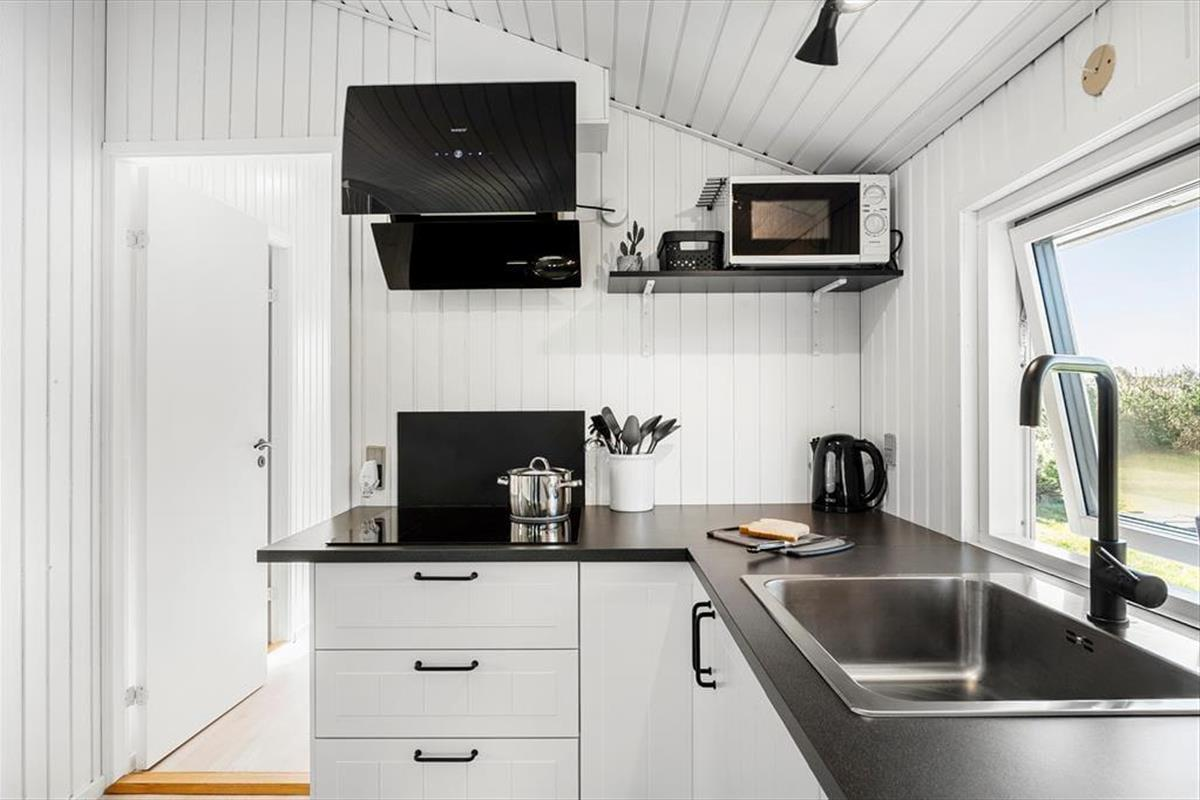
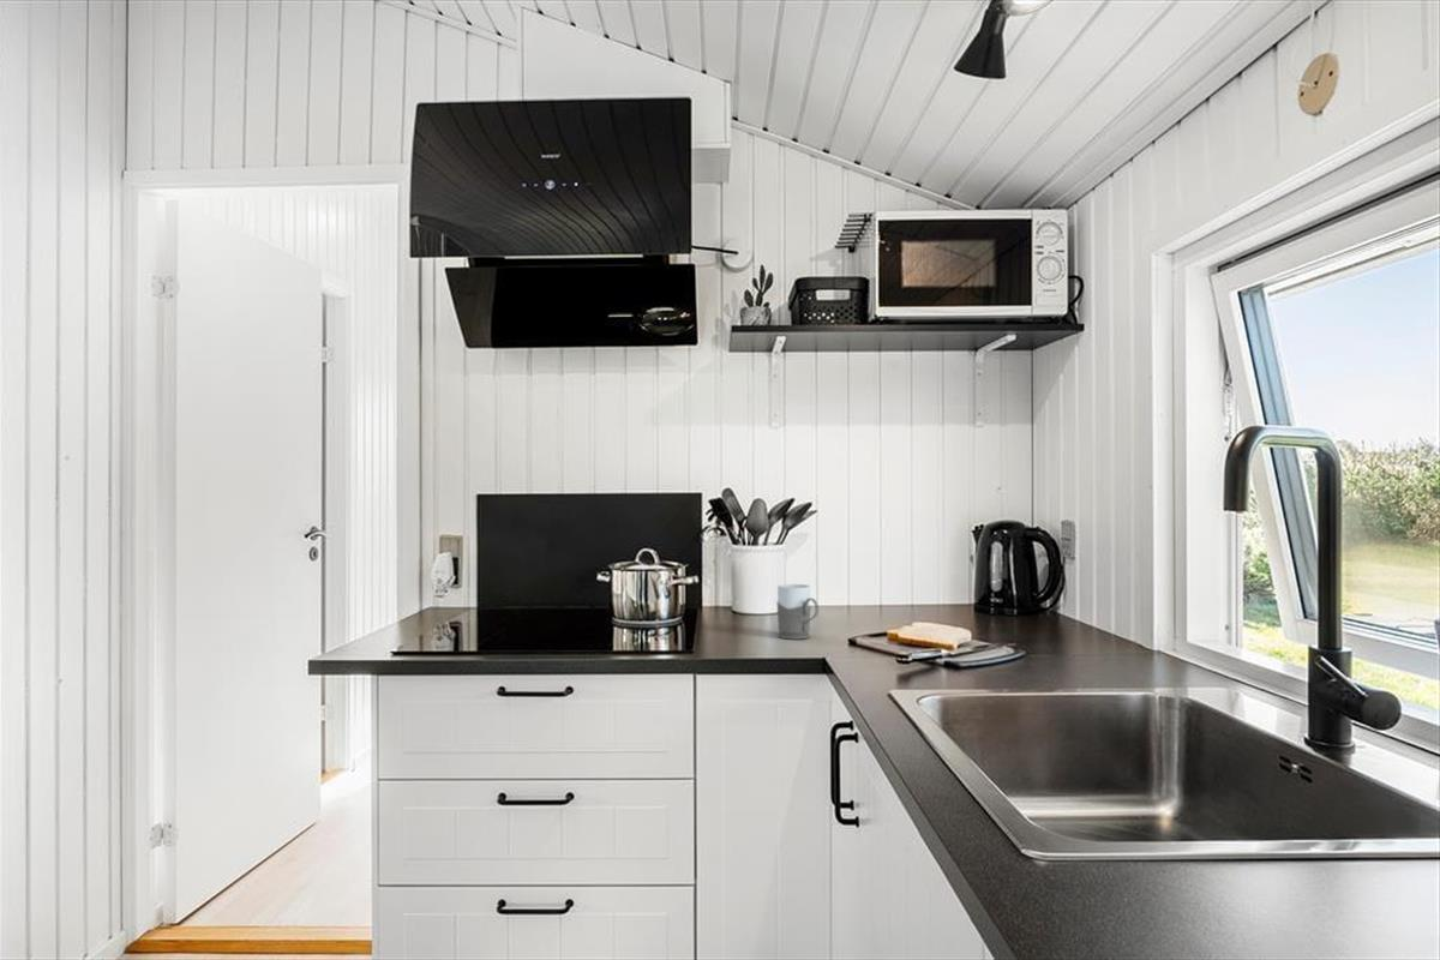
+ mug (799, 612)
